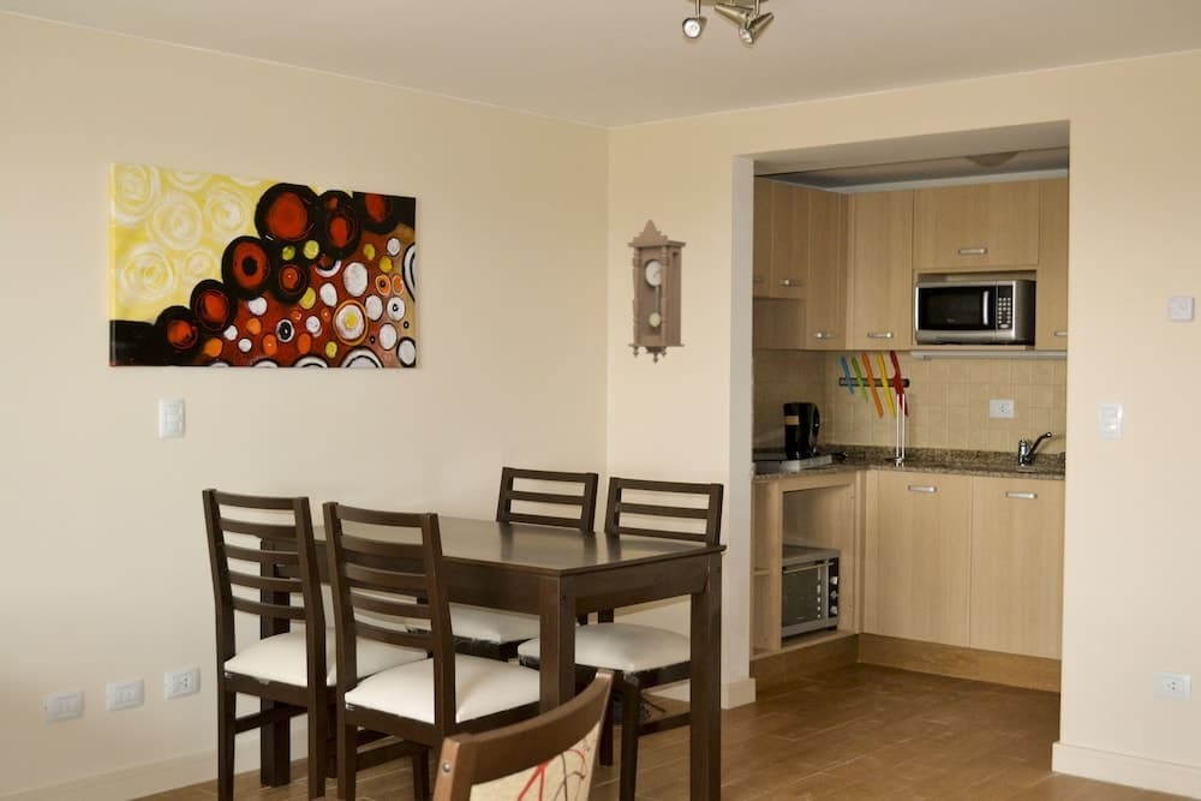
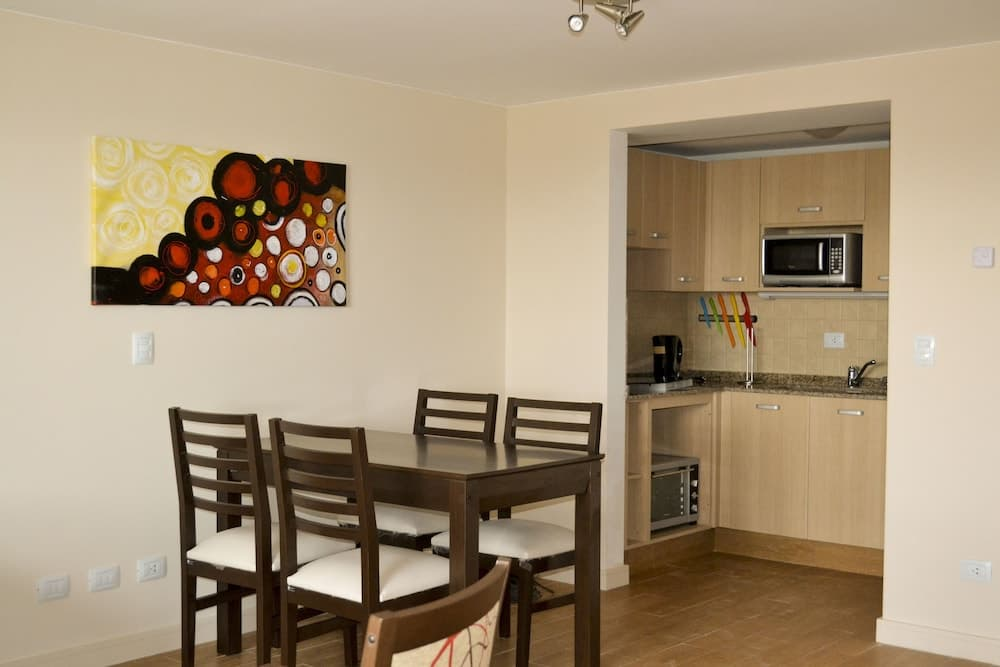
- pendulum clock (656, 292)
